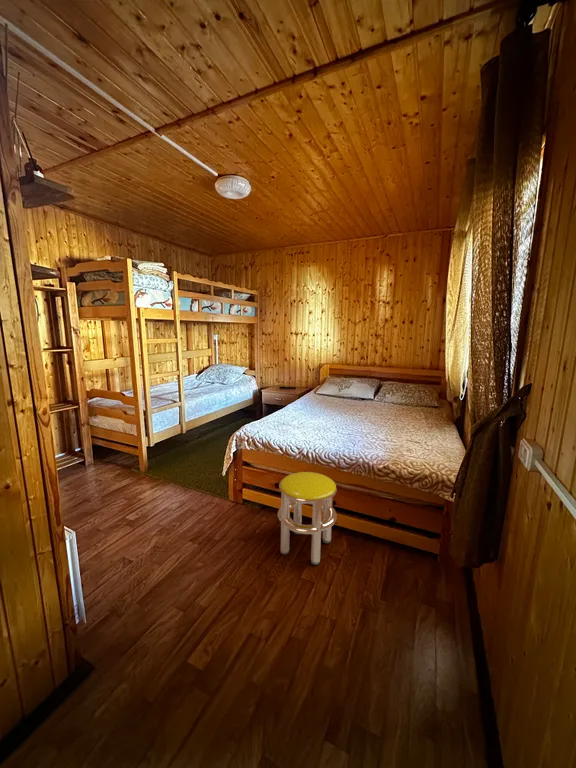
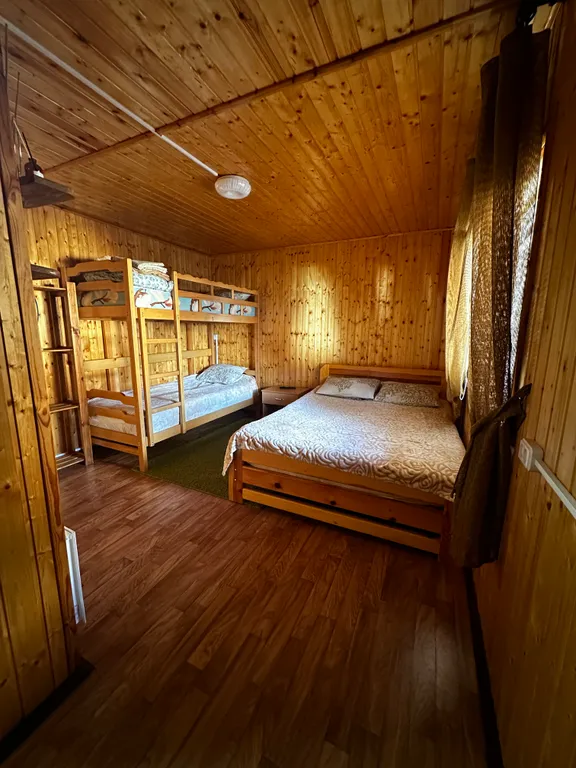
- stool (312, 513)
